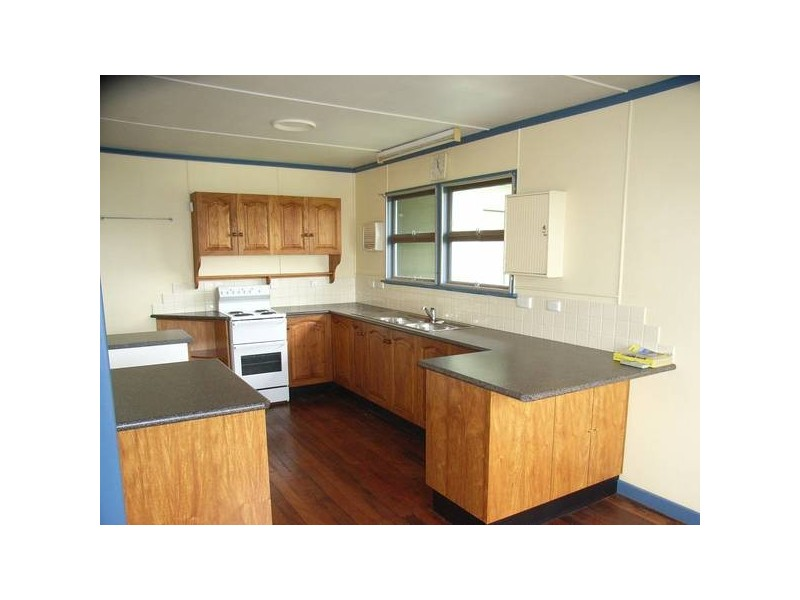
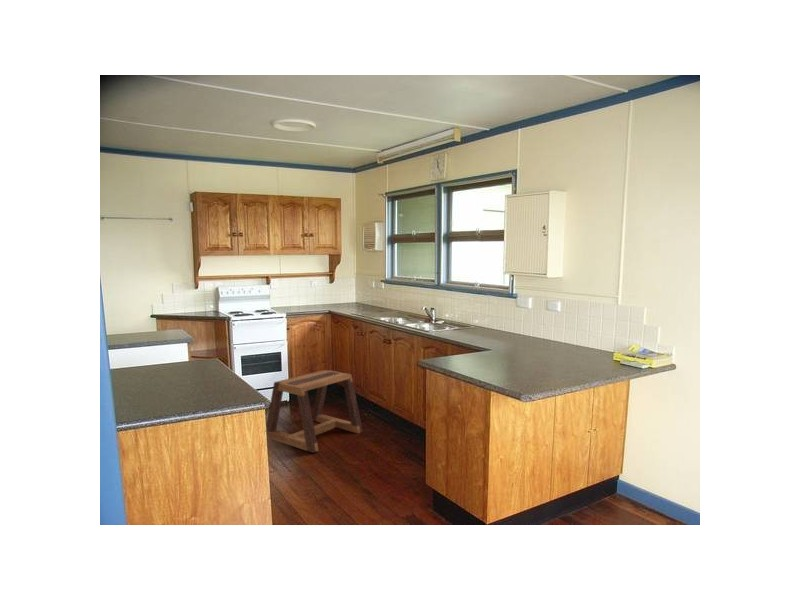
+ stool (314, 406)
